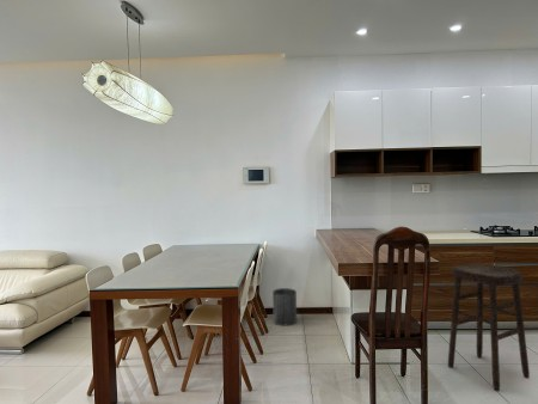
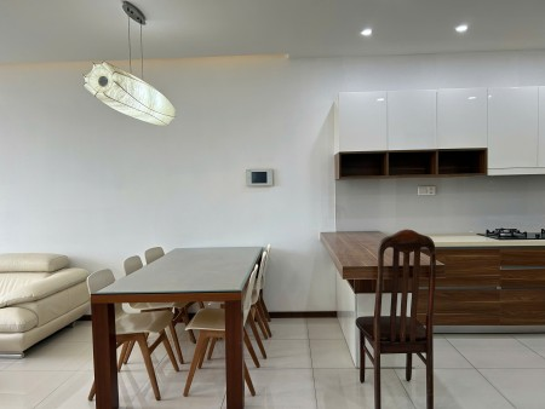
- stool (487, 320)
- trash can (285, 306)
